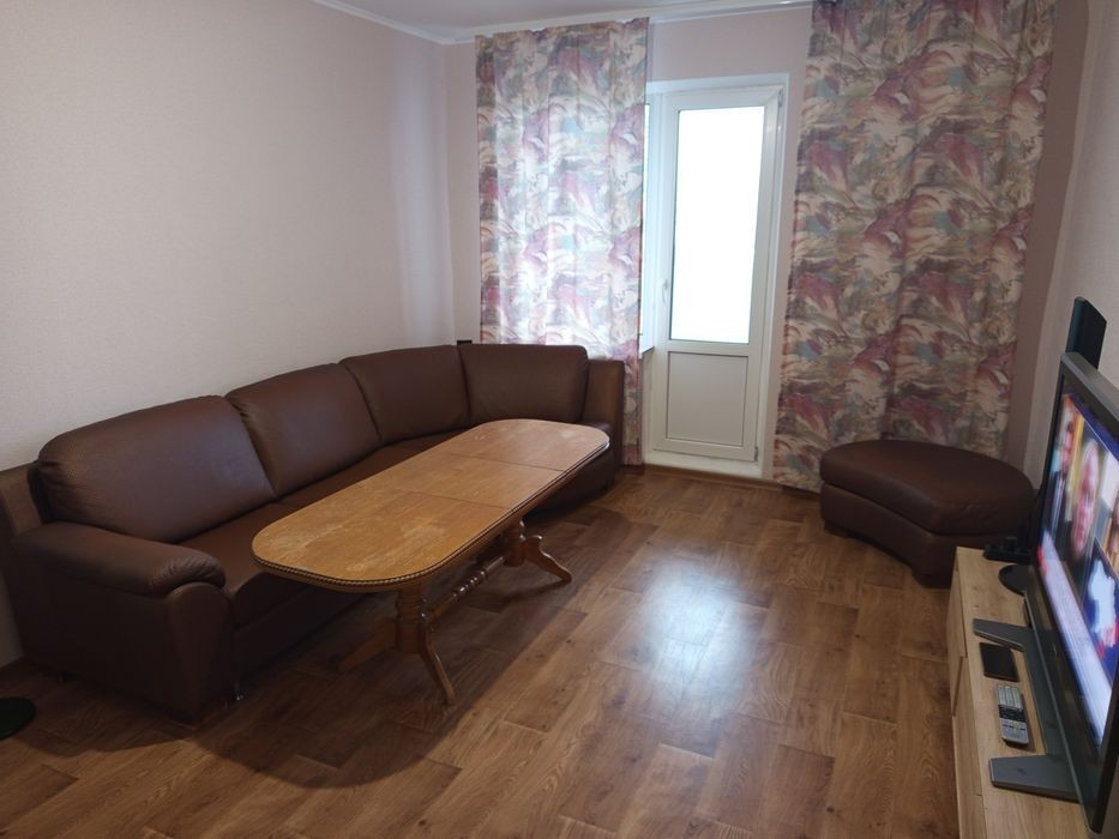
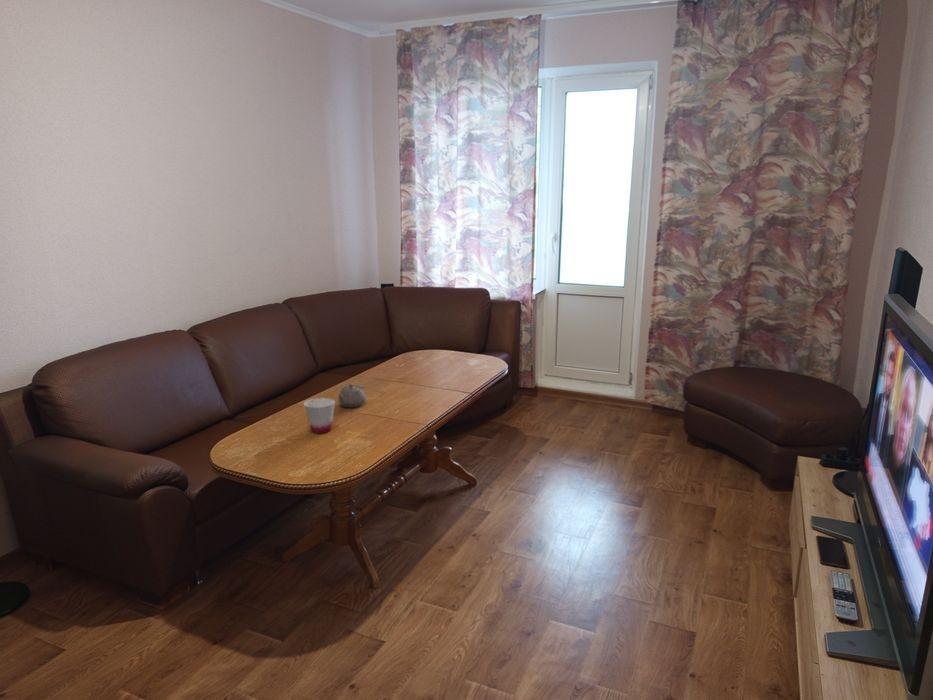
+ teapot (350, 394)
+ cup (320, 416)
